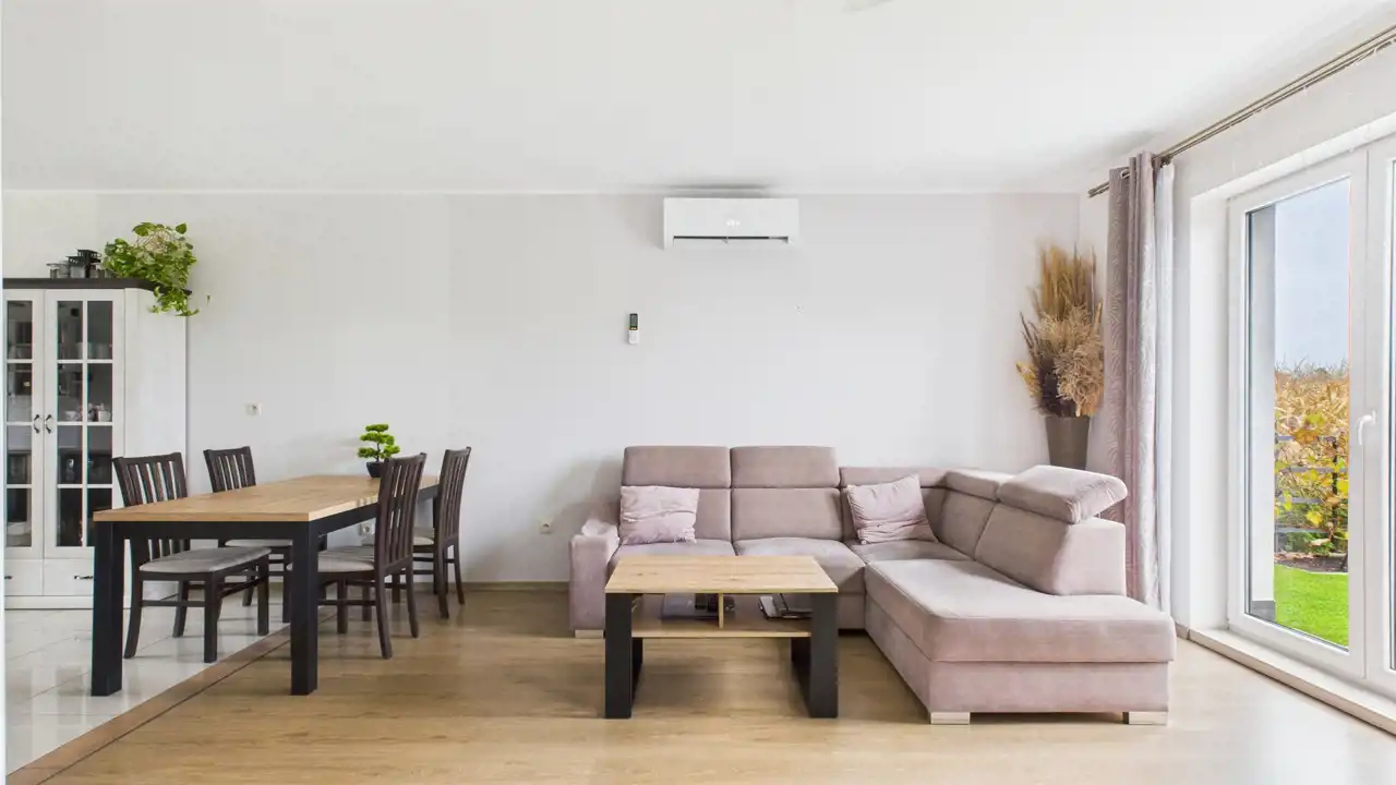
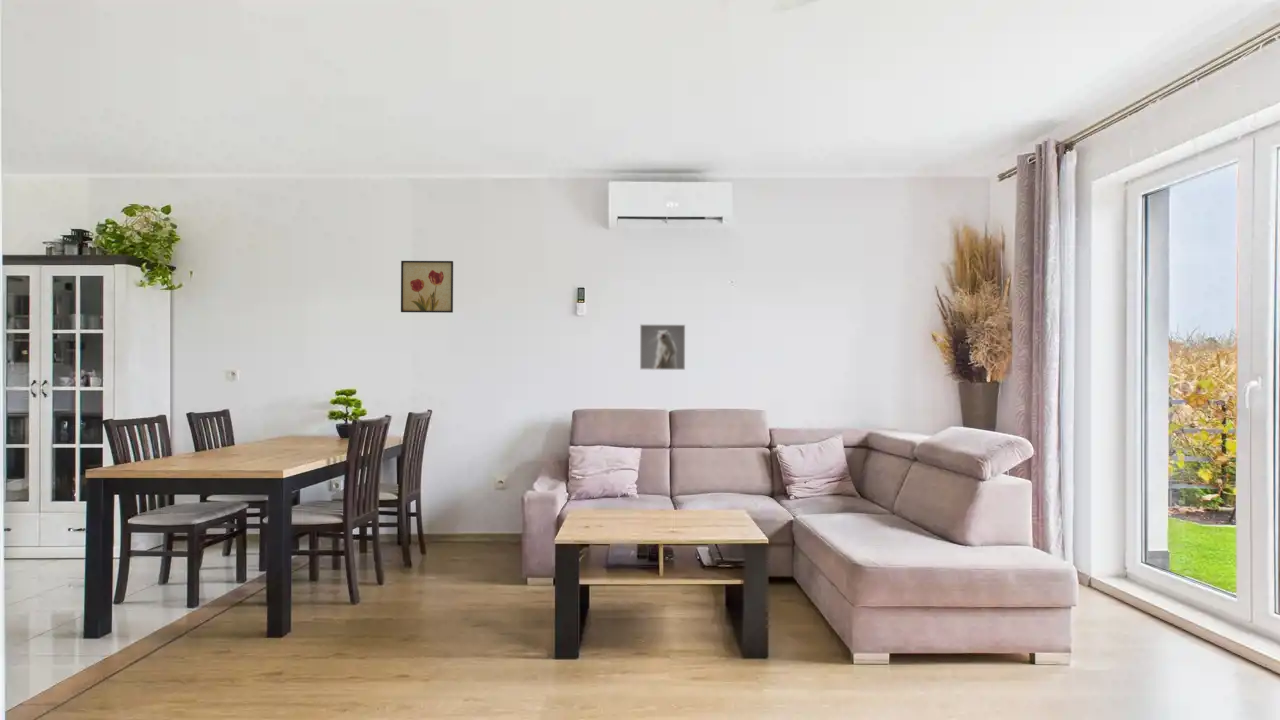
+ wall art (427, 286)
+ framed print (662, 347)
